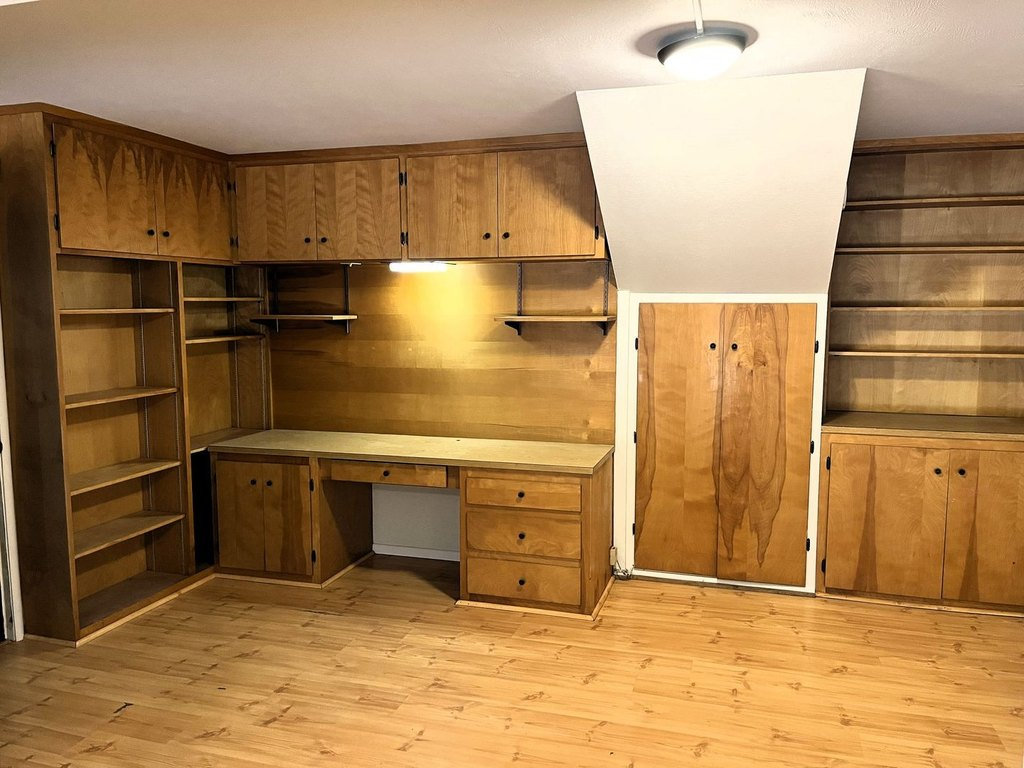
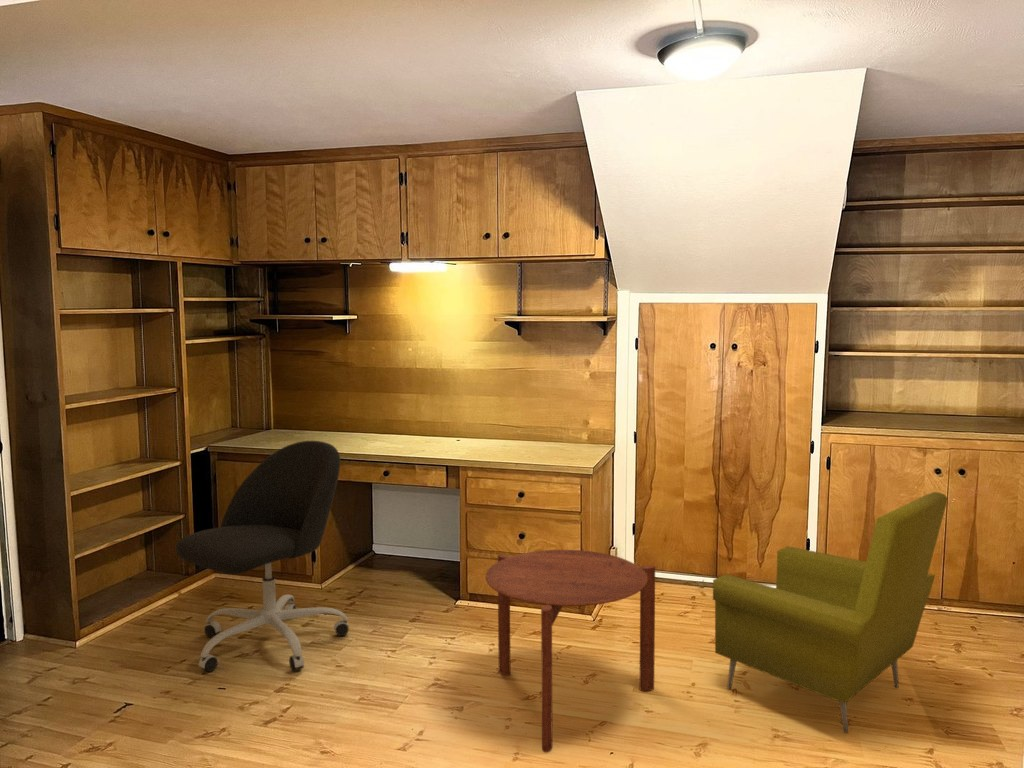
+ office chair (263, 549)
+ armchair (827, 592)
+ side table (551, 640)
